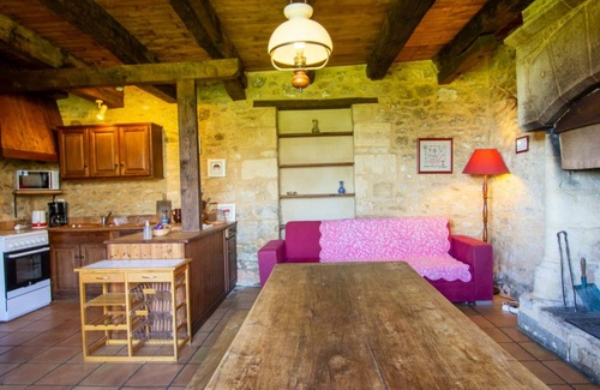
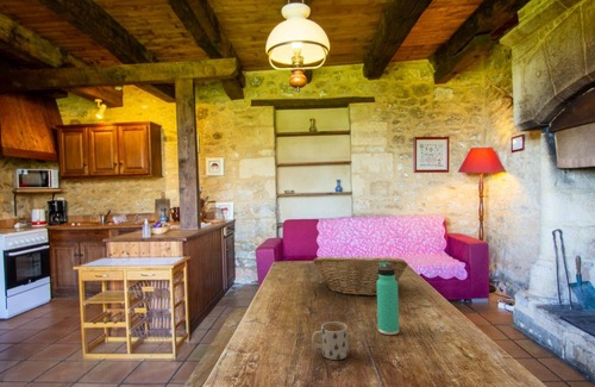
+ fruit basket (359, 269)
+ thermos bottle (387, 297)
+ mug (330, 339)
